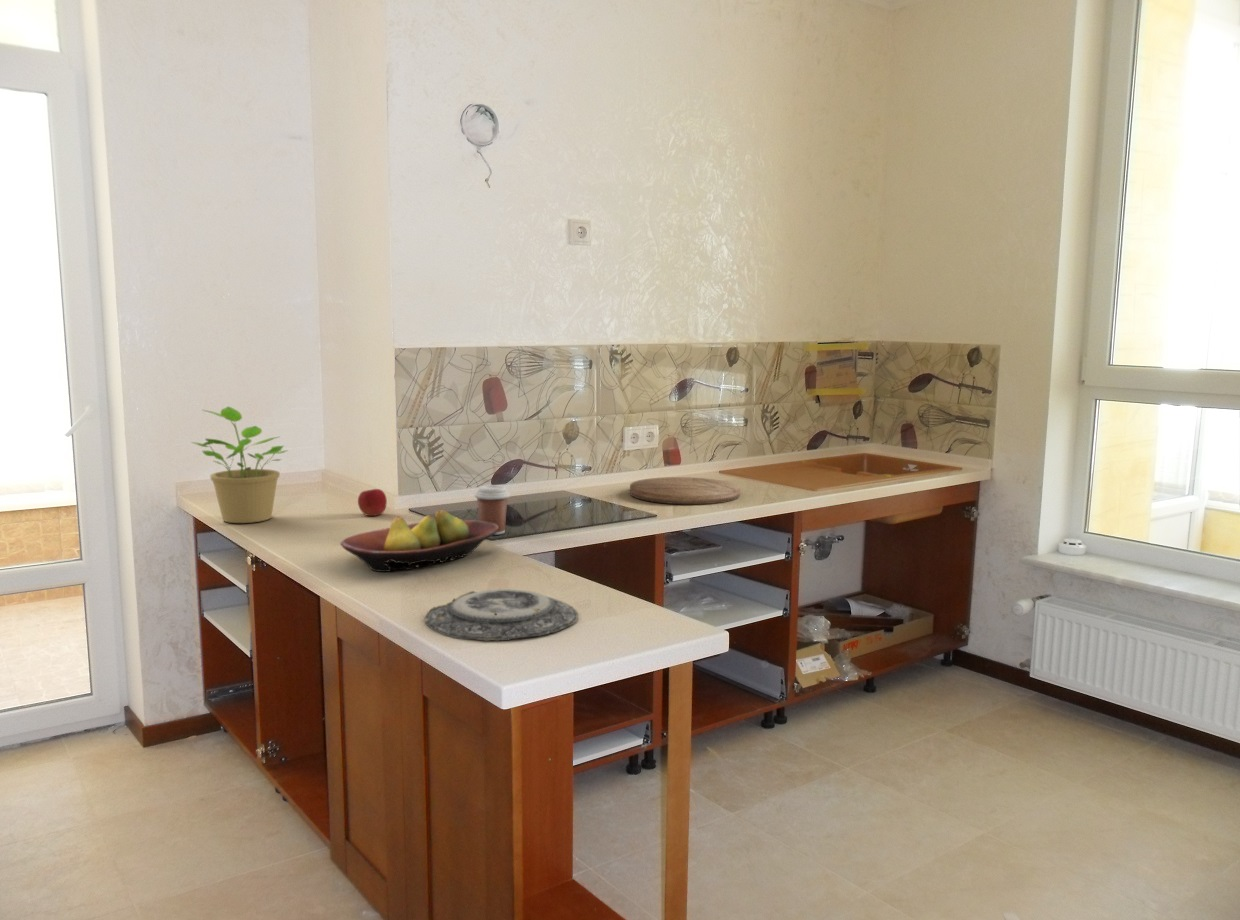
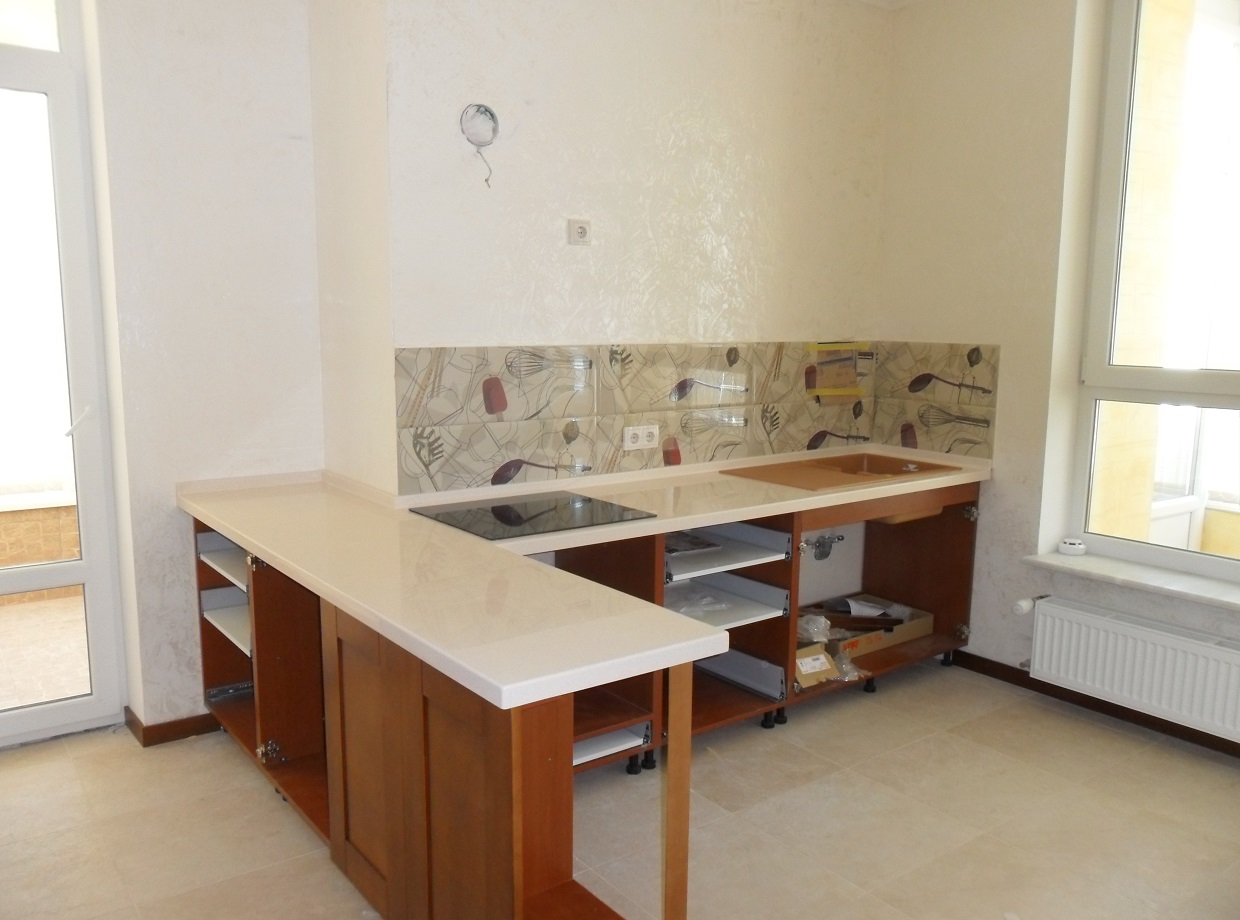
- coffee cup (492, 509)
- fruit bowl (422, 536)
- apple (372, 502)
- plate (502, 608)
- potted plant (249, 467)
- cutting board (684, 490)
